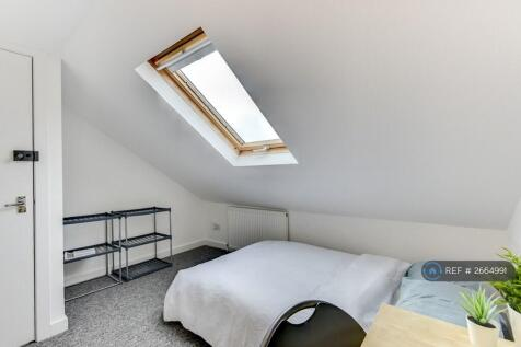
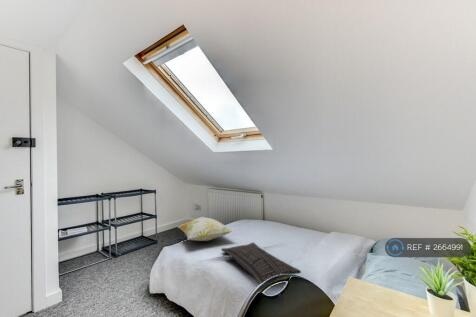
+ pillow (256, 260)
+ decorative pillow (204, 228)
